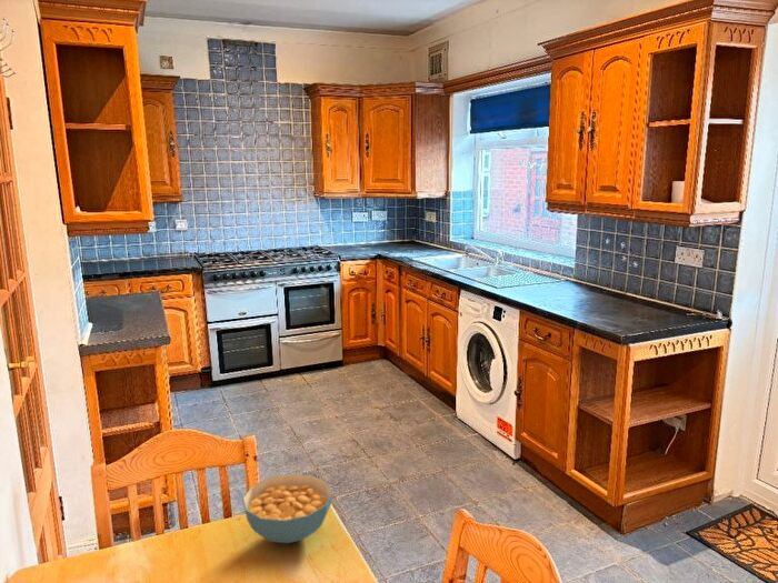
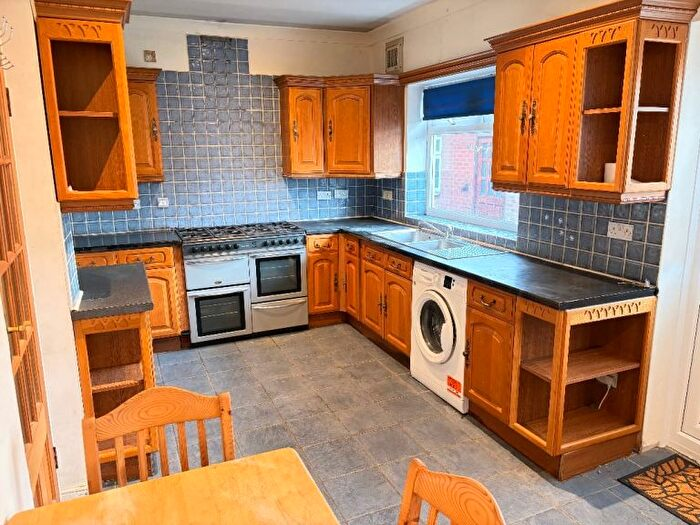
- cereal bowl (288, 515)
